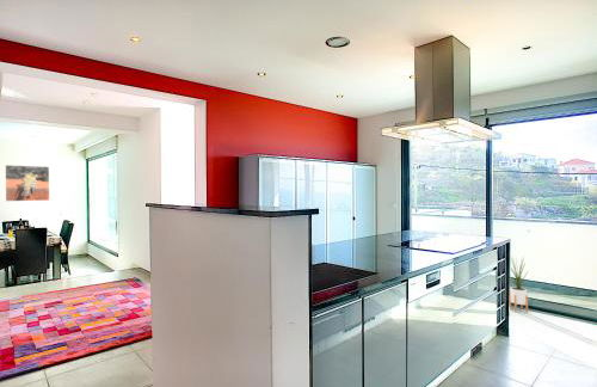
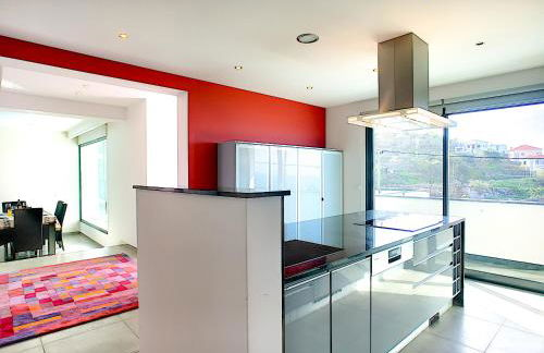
- house plant (518, 282)
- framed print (27, 183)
